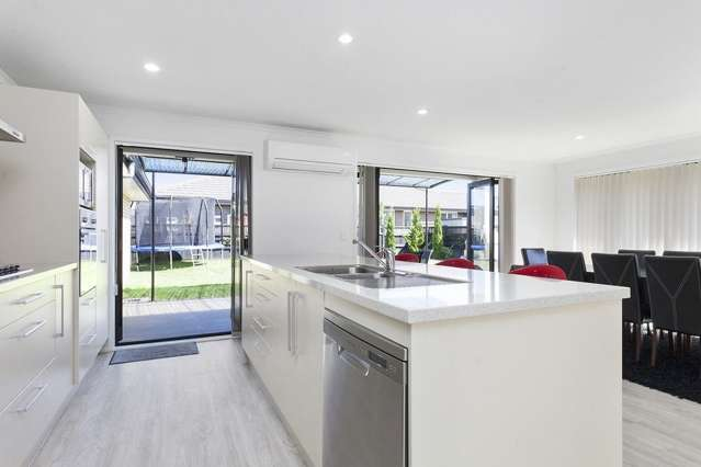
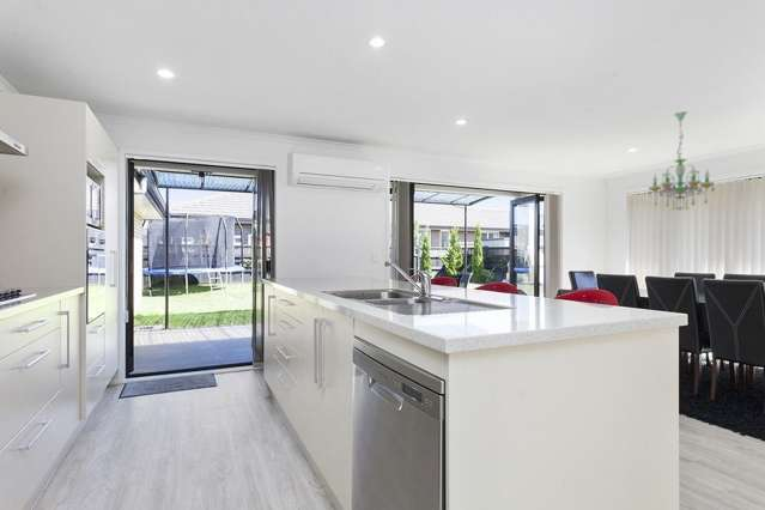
+ chandelier (680, 162)
